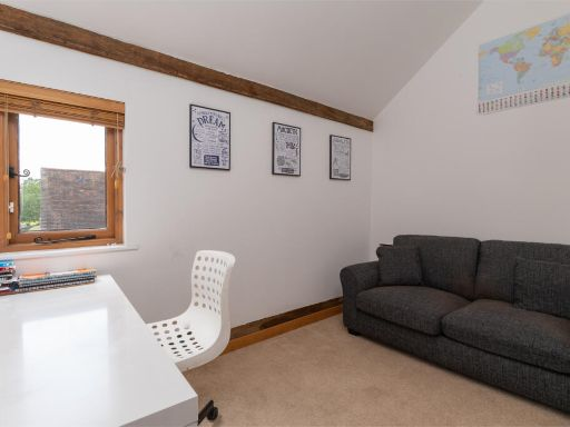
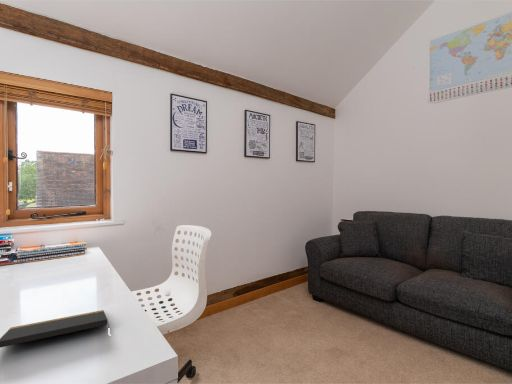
+ notepad (58, 326)
